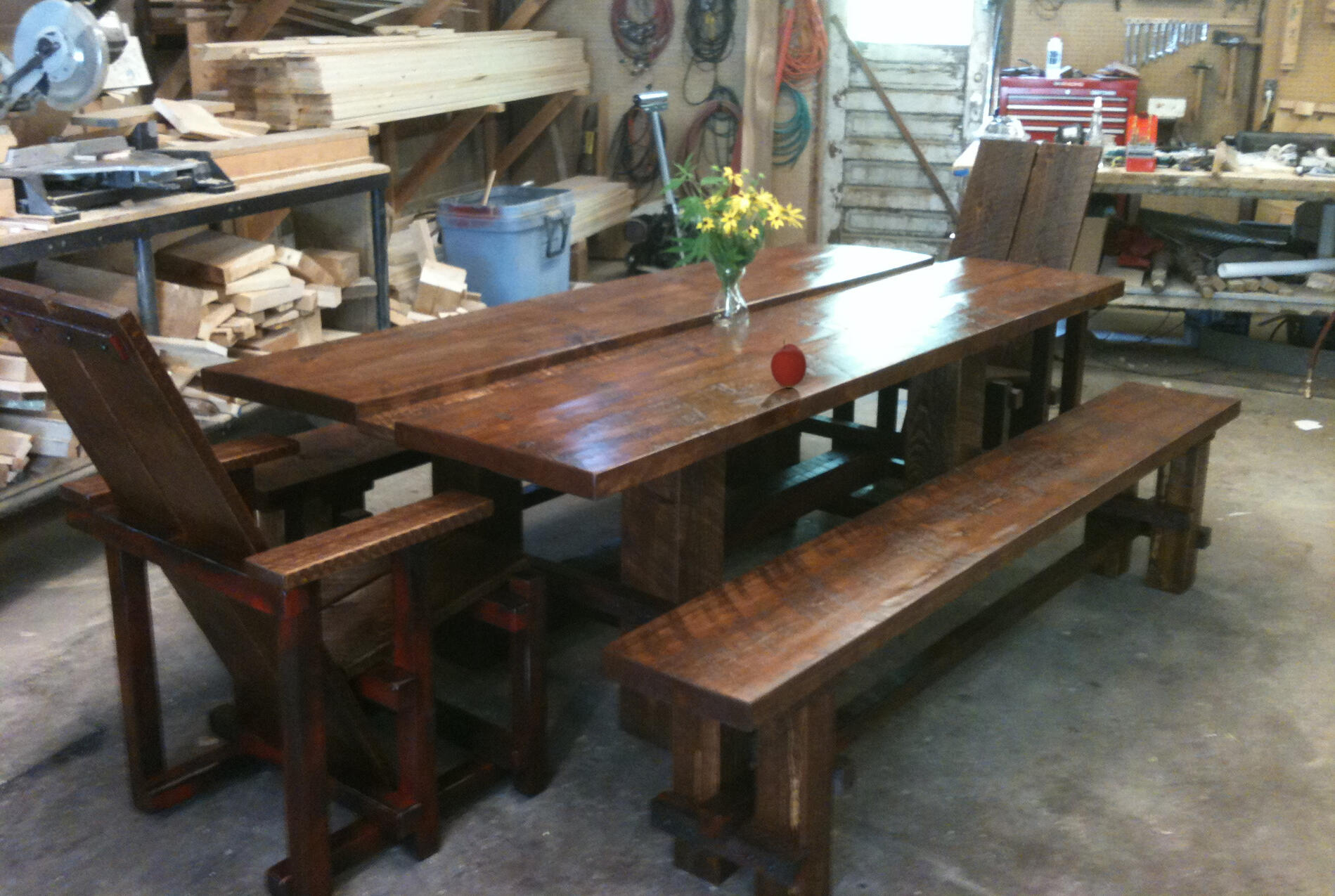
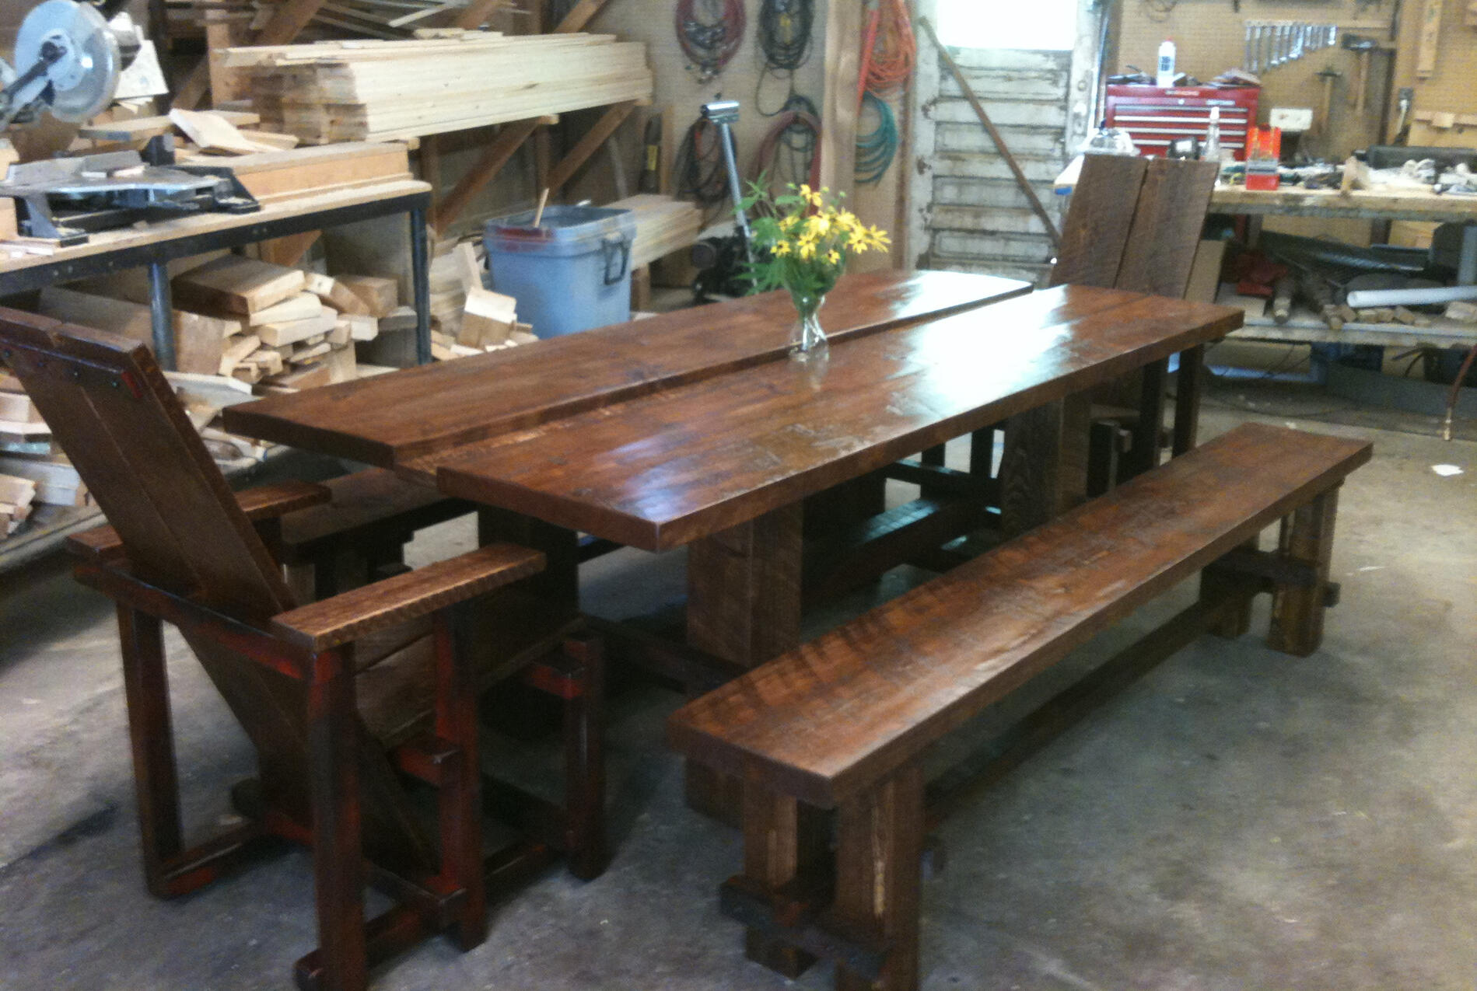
- fruit (788, 363)
